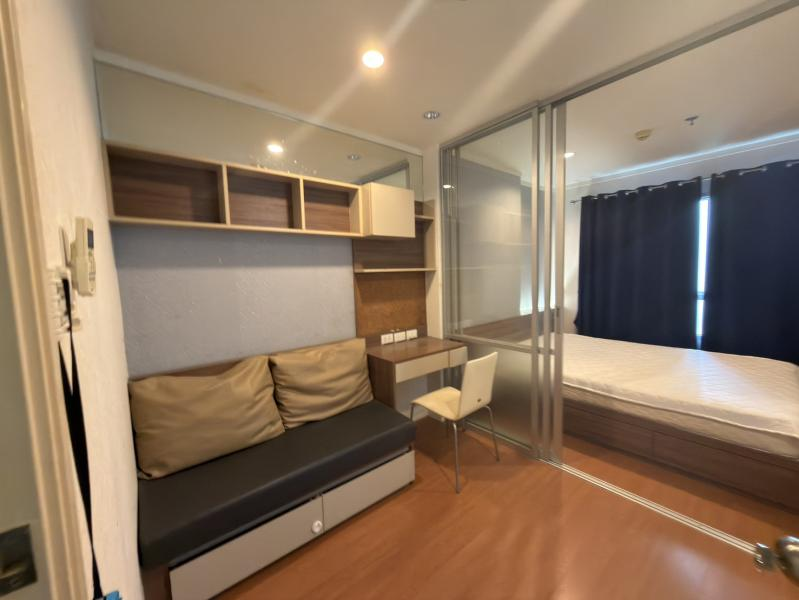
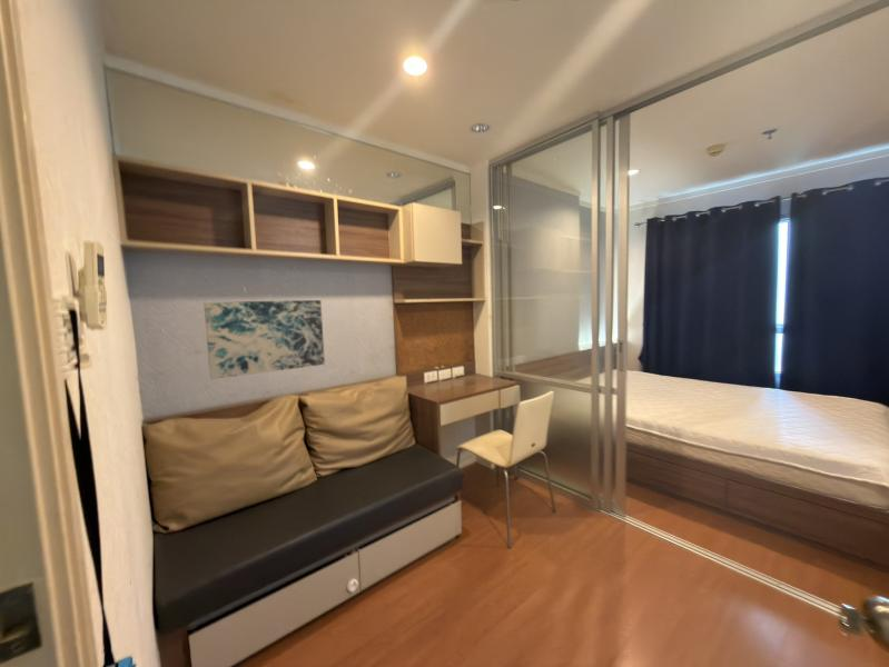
+ wall art (269, 336)
